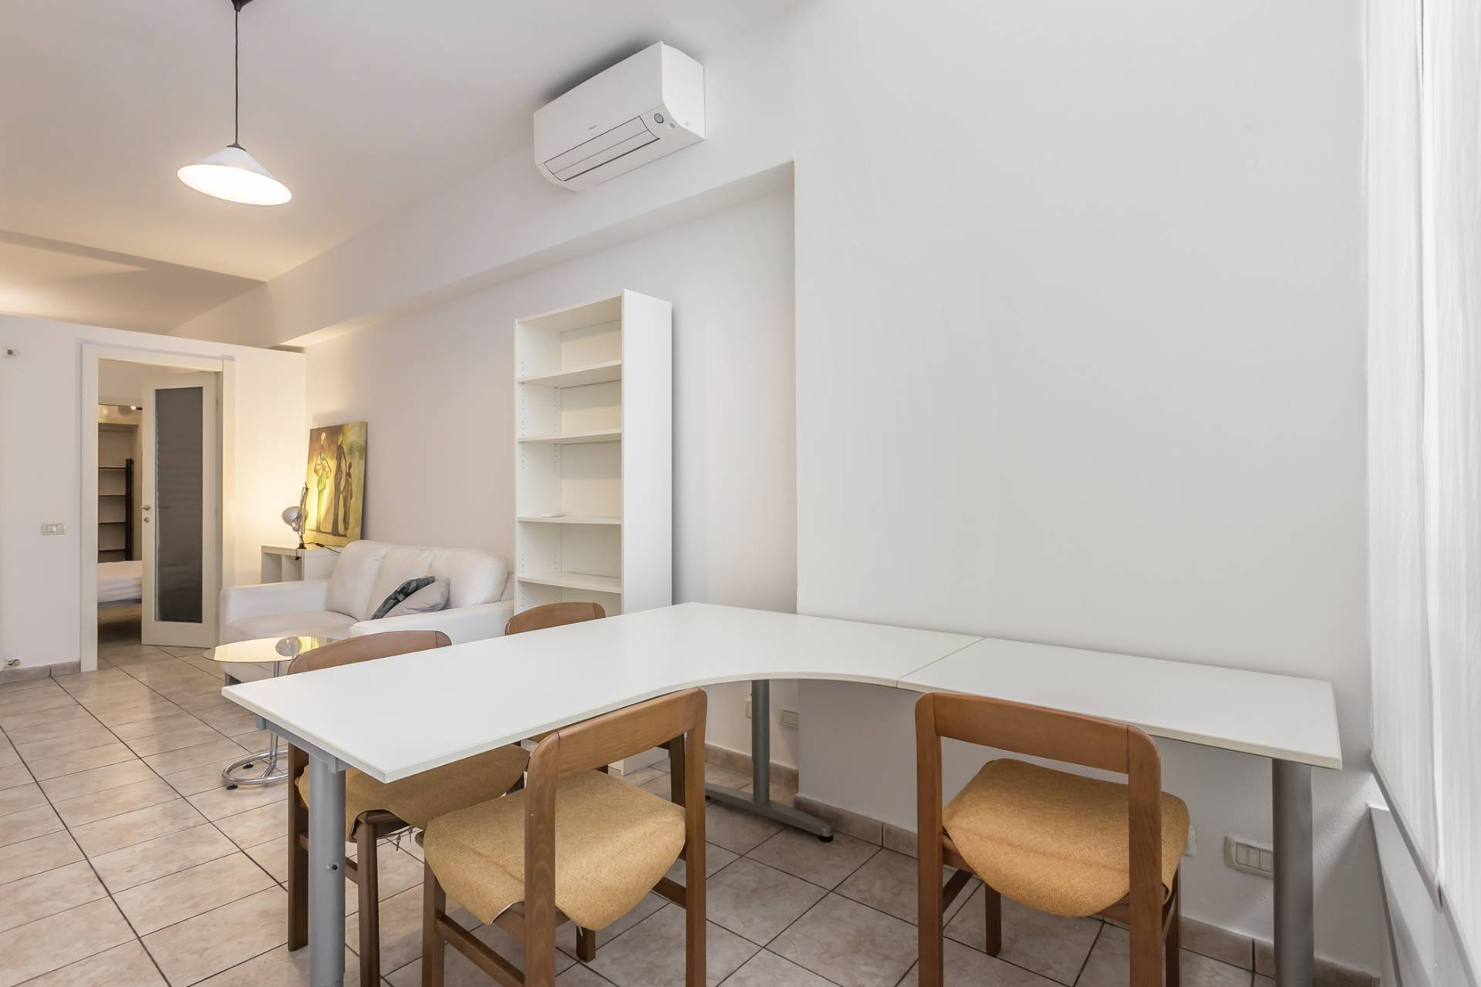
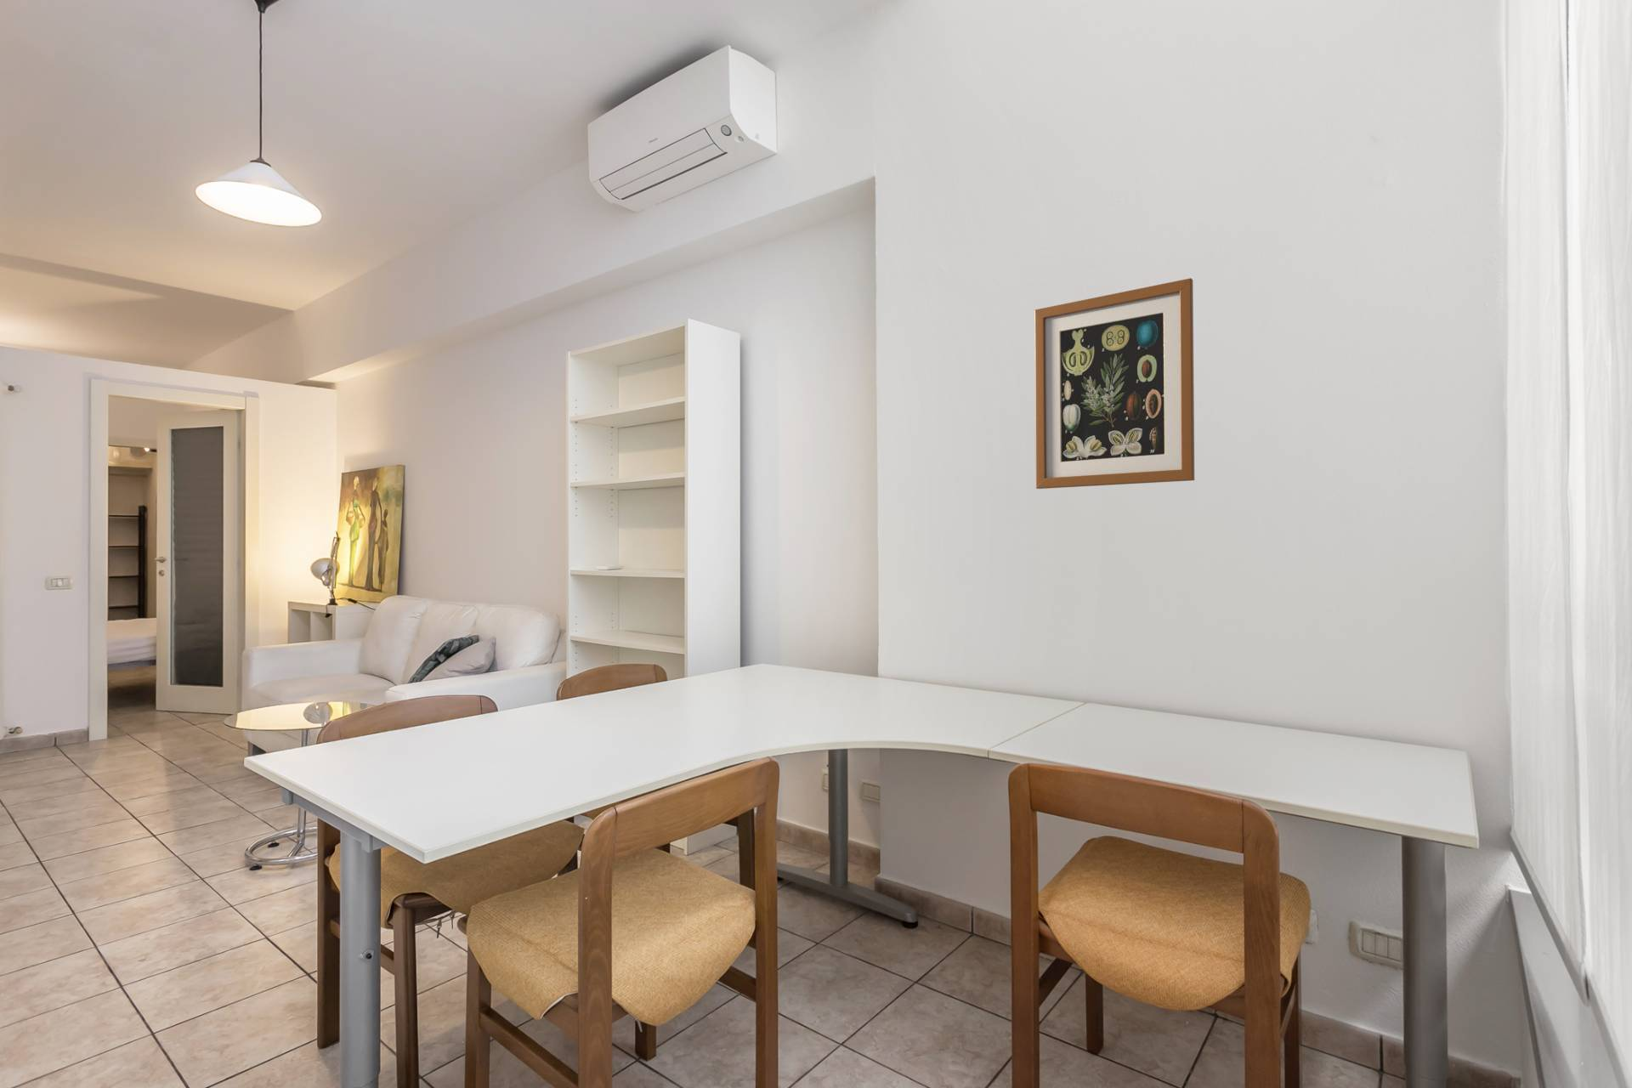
+ wall art (1109, 390)
